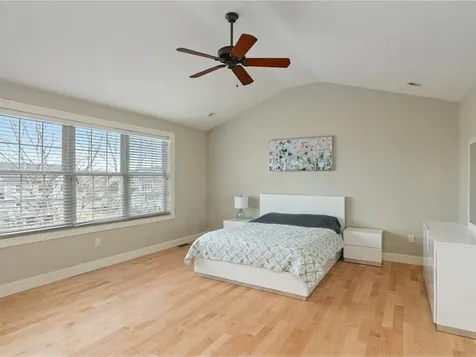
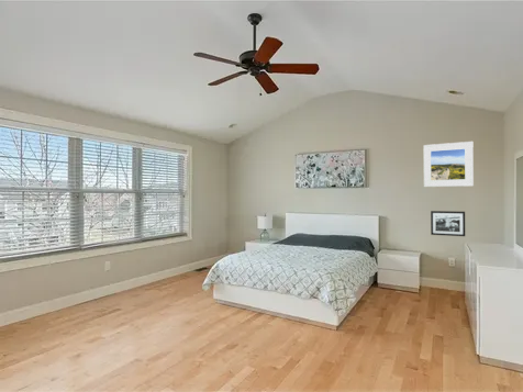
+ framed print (447, 165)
+ picture frame (447, 223)
